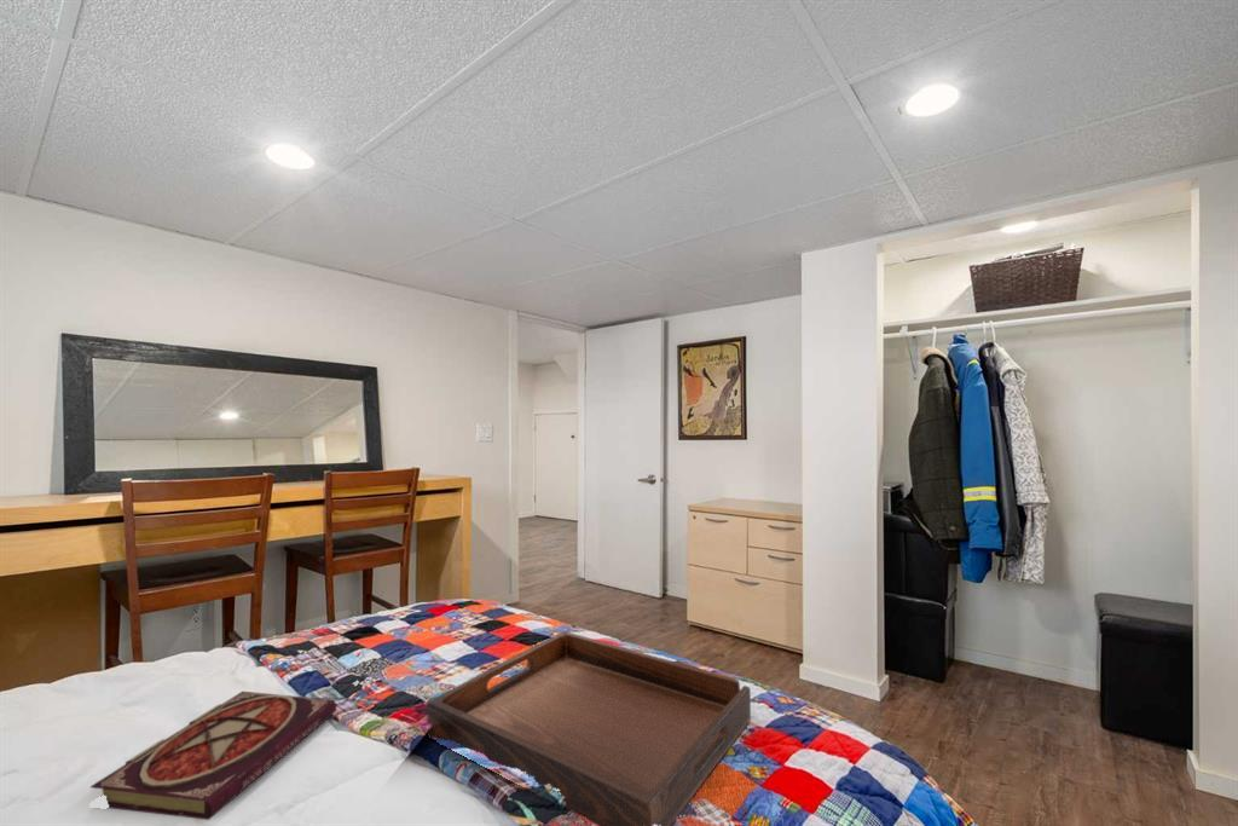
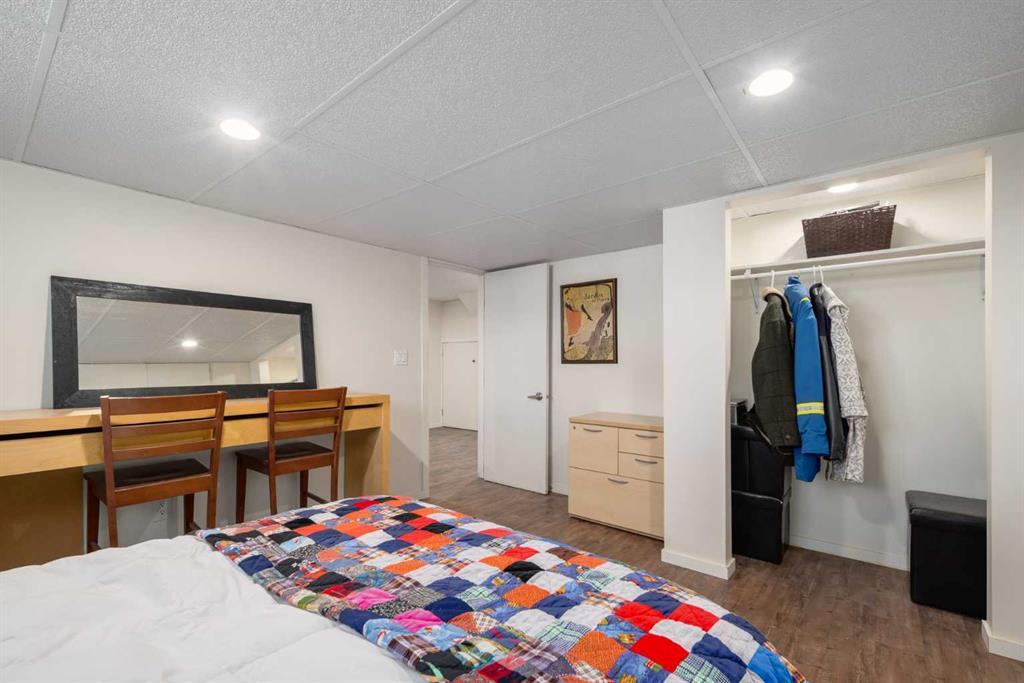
- serving tray (595, 709)
- book (227, 740)
